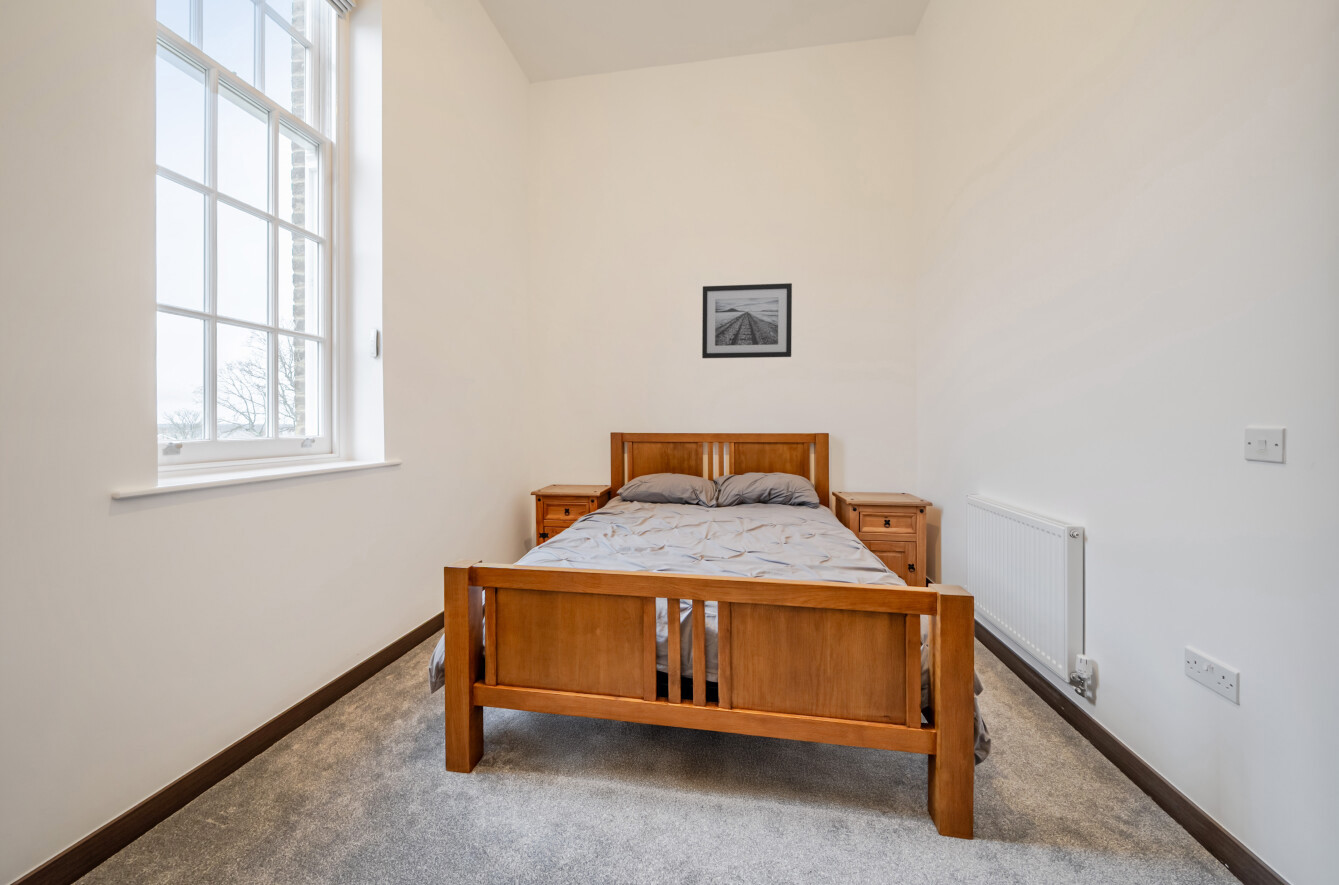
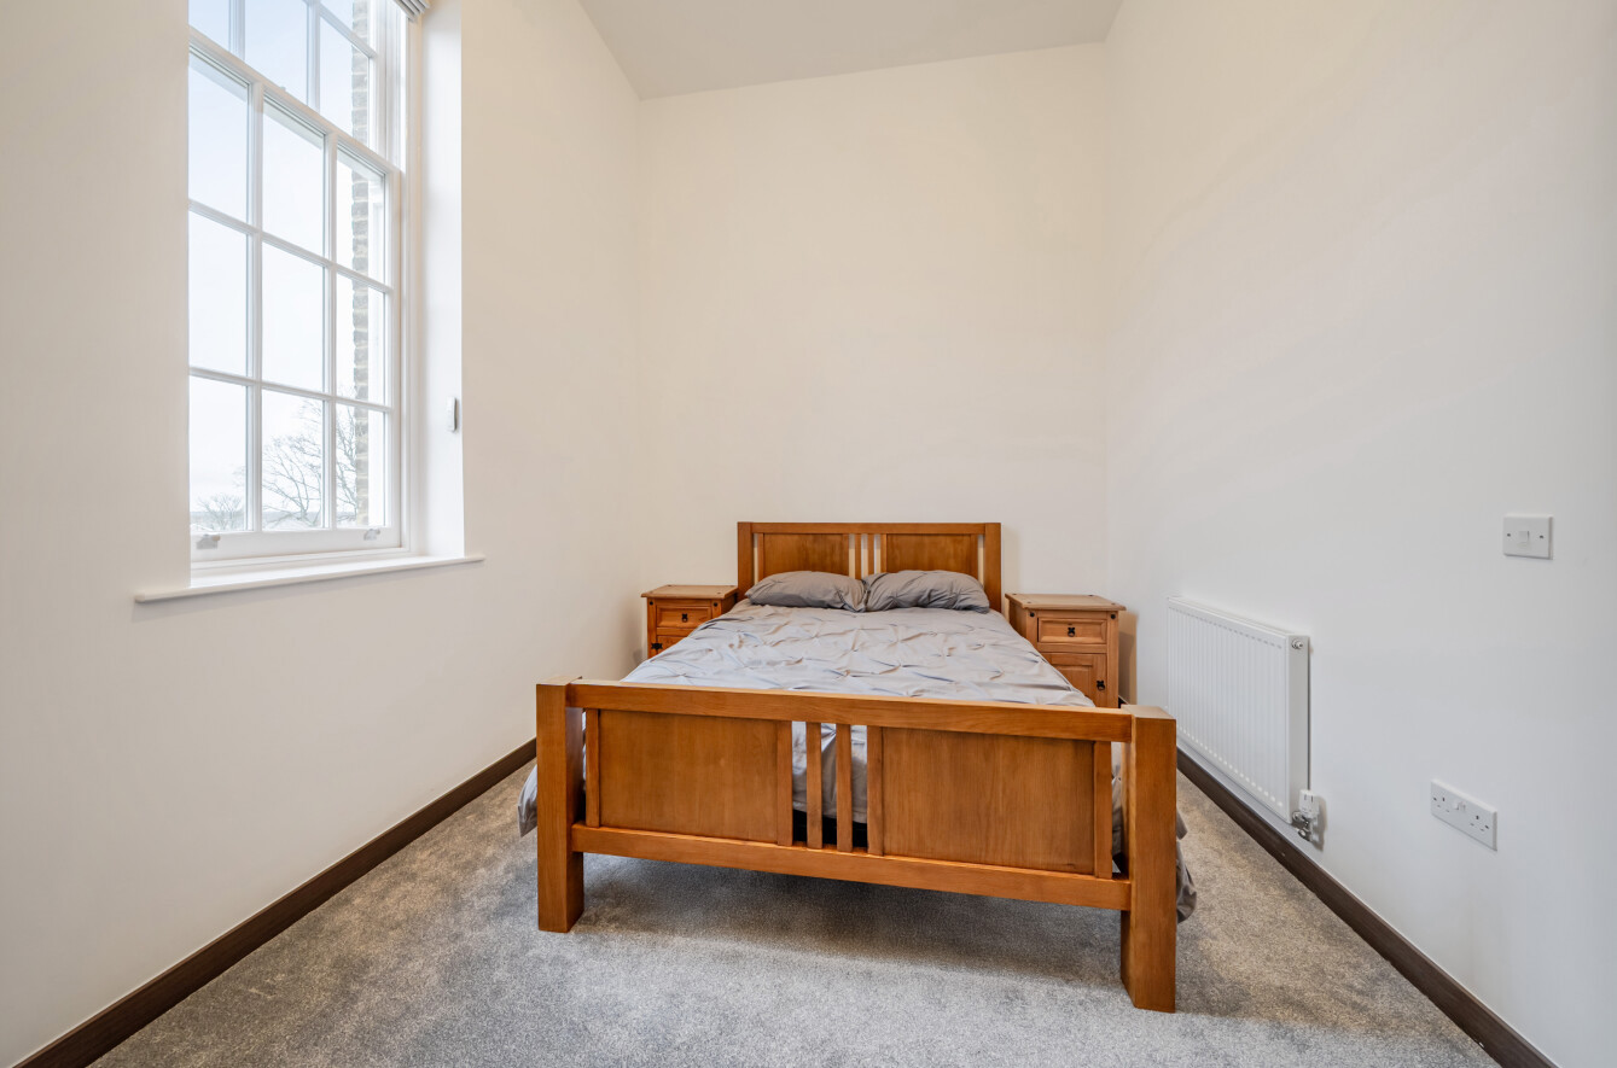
- wall art (746, 321)
